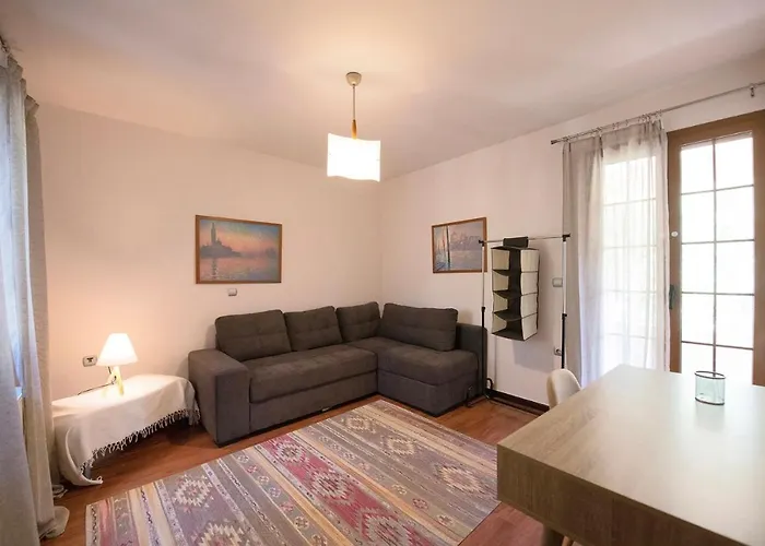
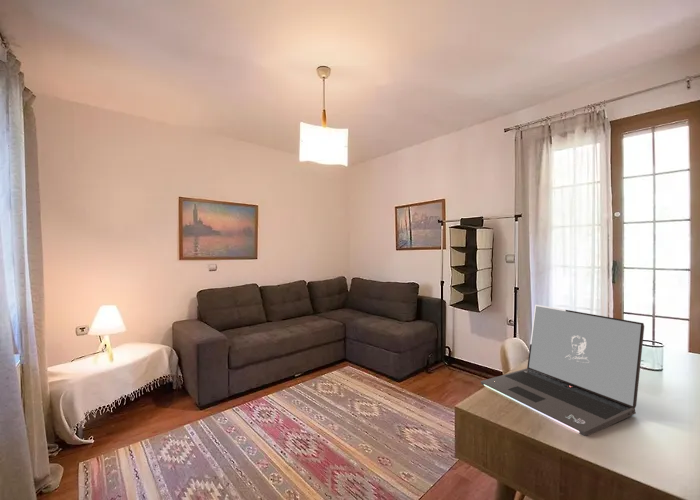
+ laptop (555, 357)
